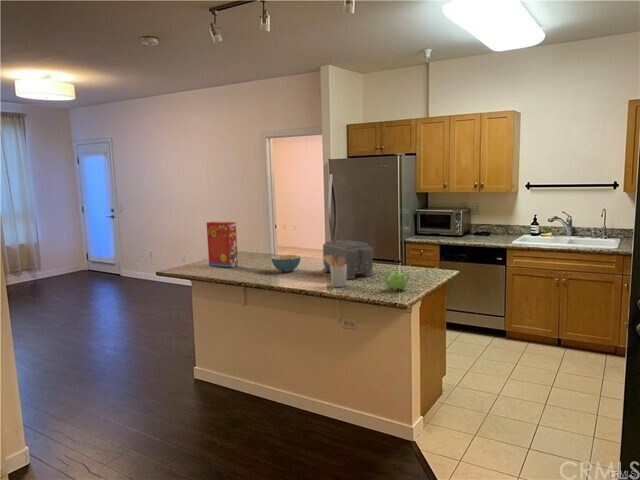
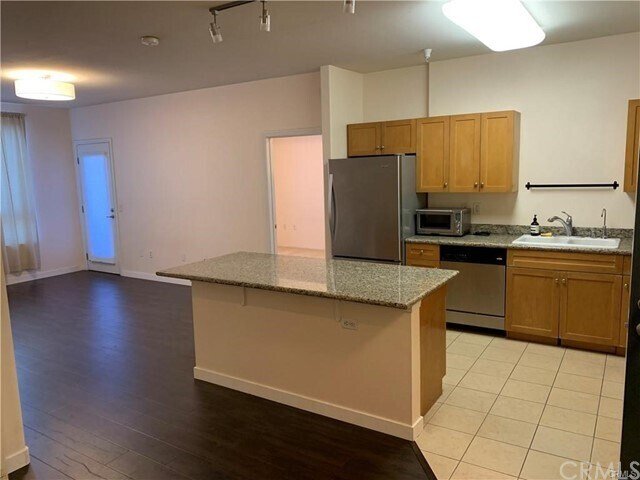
- utensil holder (335, 269)
- toaster (348, 258)
- teapot (396, 280)
- cereal bowl (286, 264)
- cereal box (222, 244)
